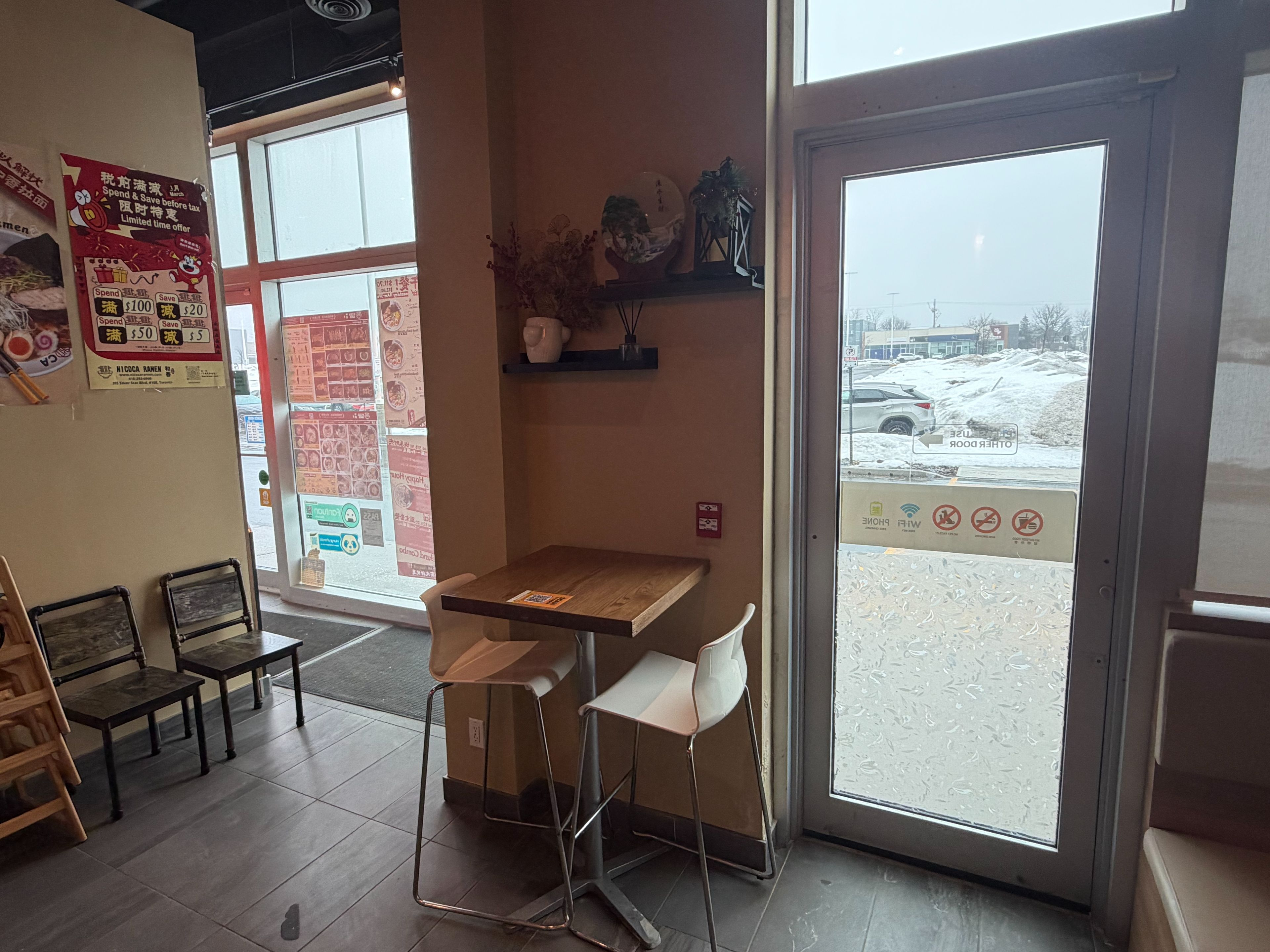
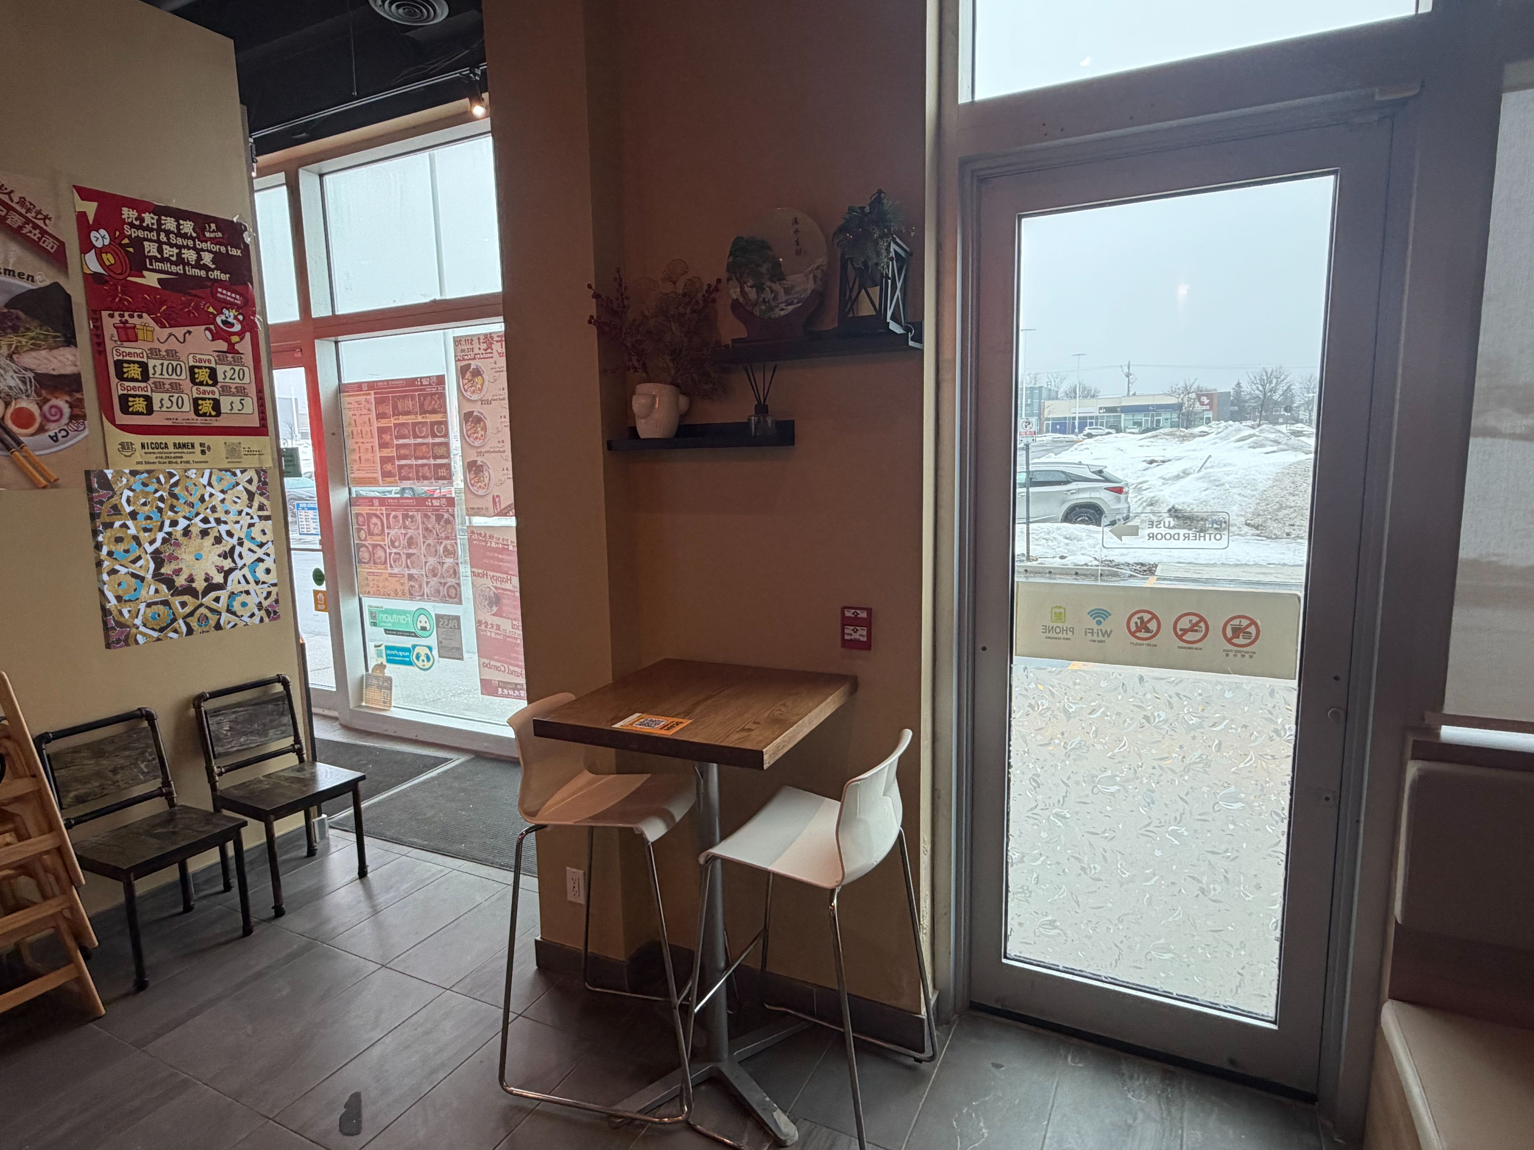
+ wall art (192, 552)
